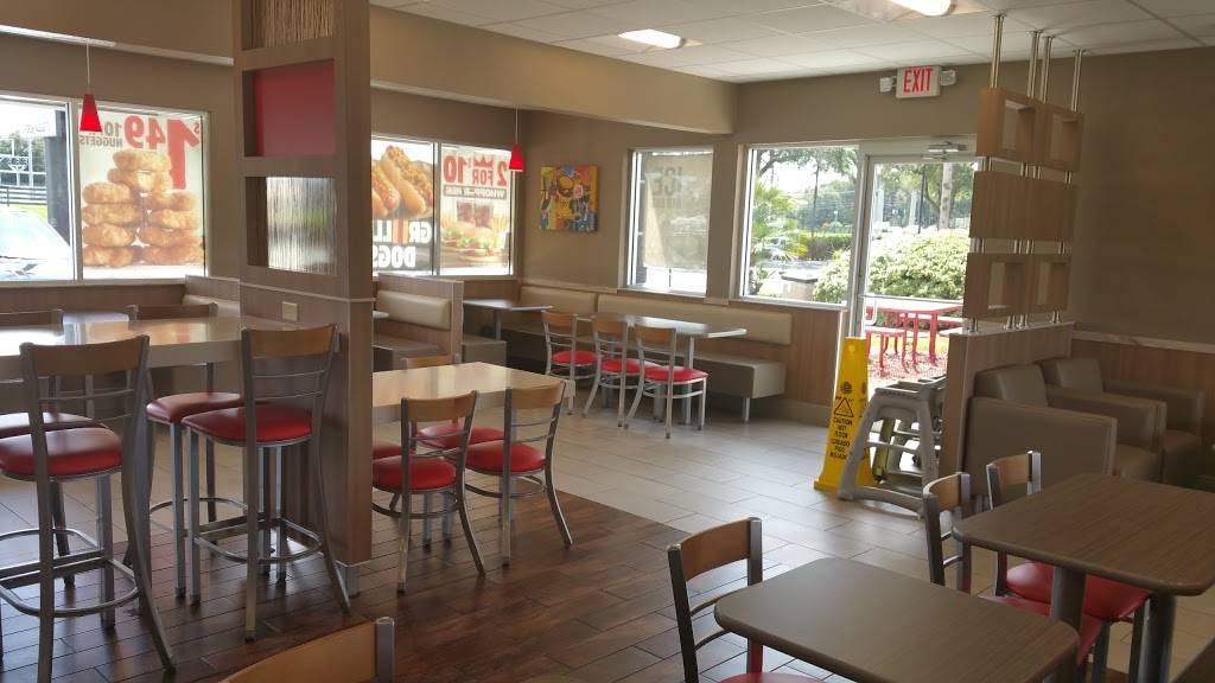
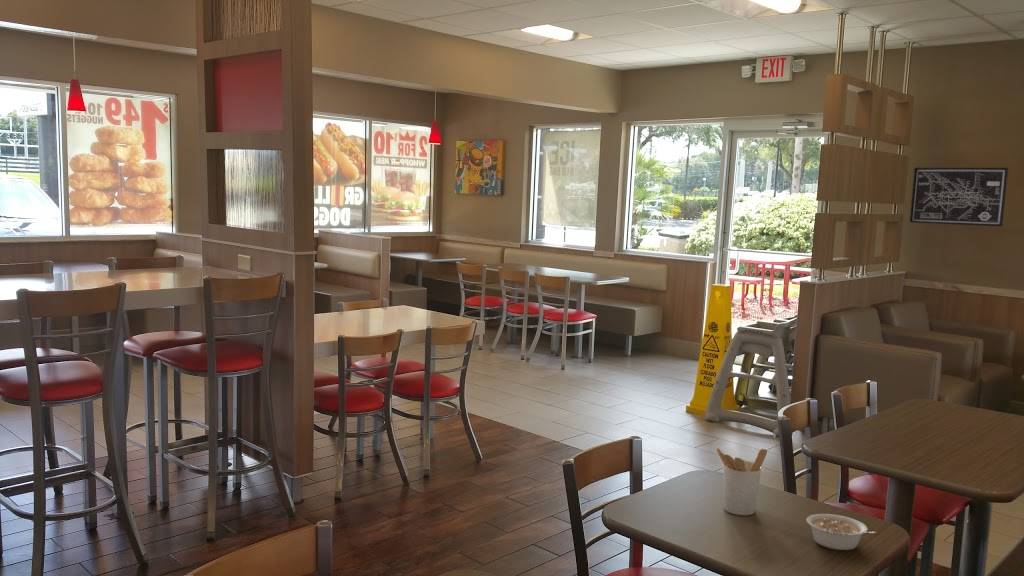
+ utensil holder (737, 479)
+ wall art (957, 196)
+ legume (838, 531)
